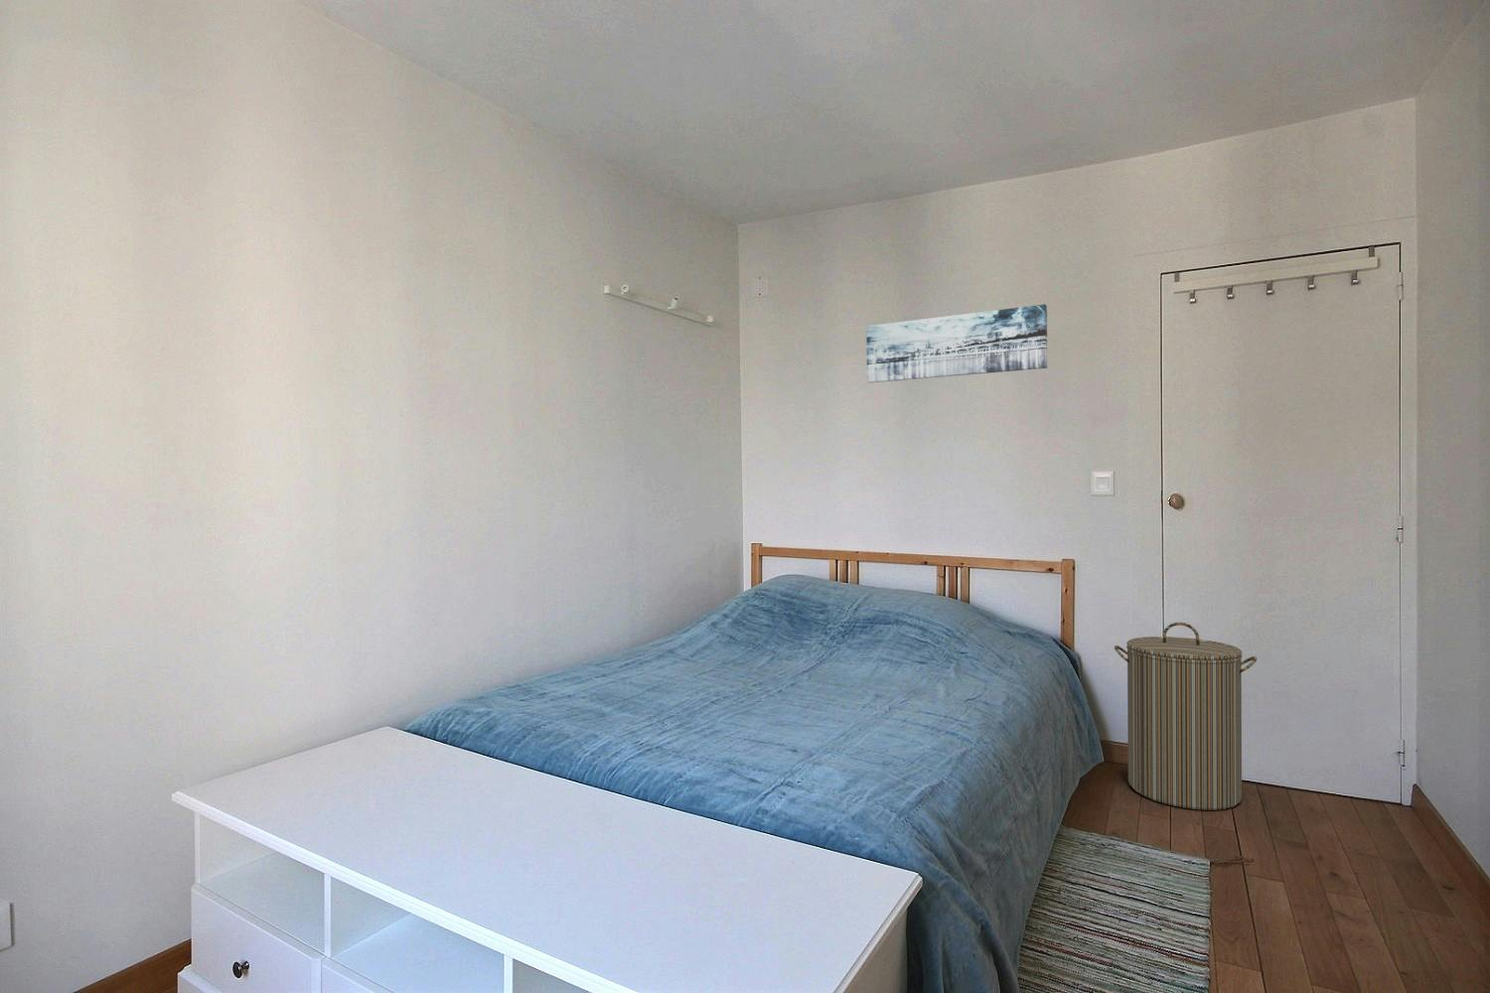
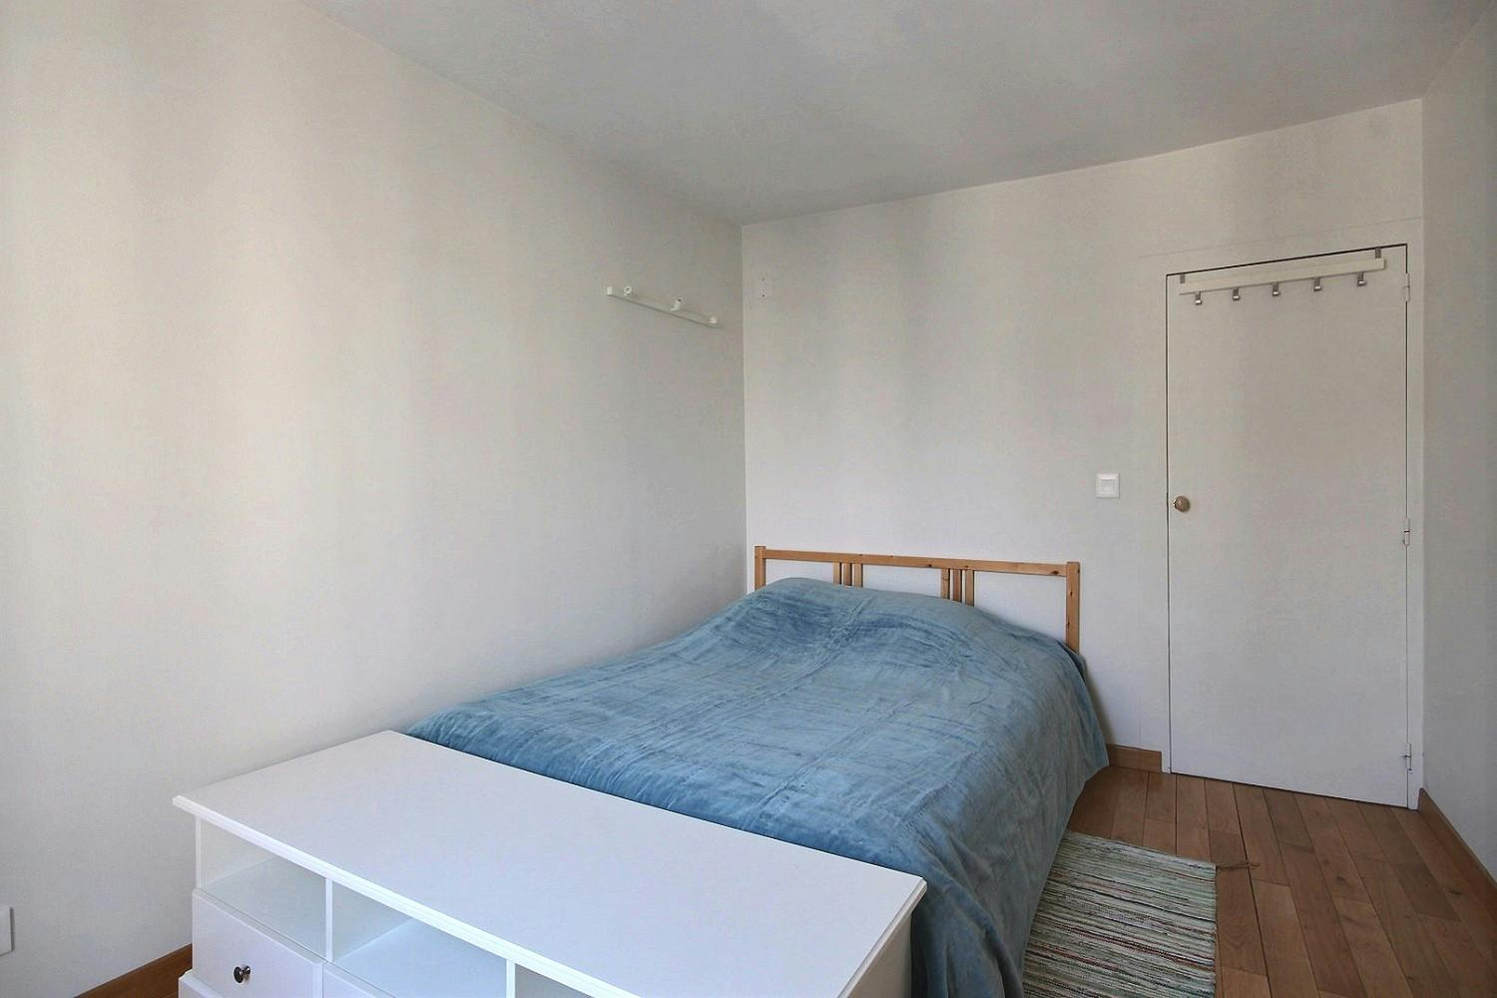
- laundry hamper (1183, 706)
- wall art (951, 346)
